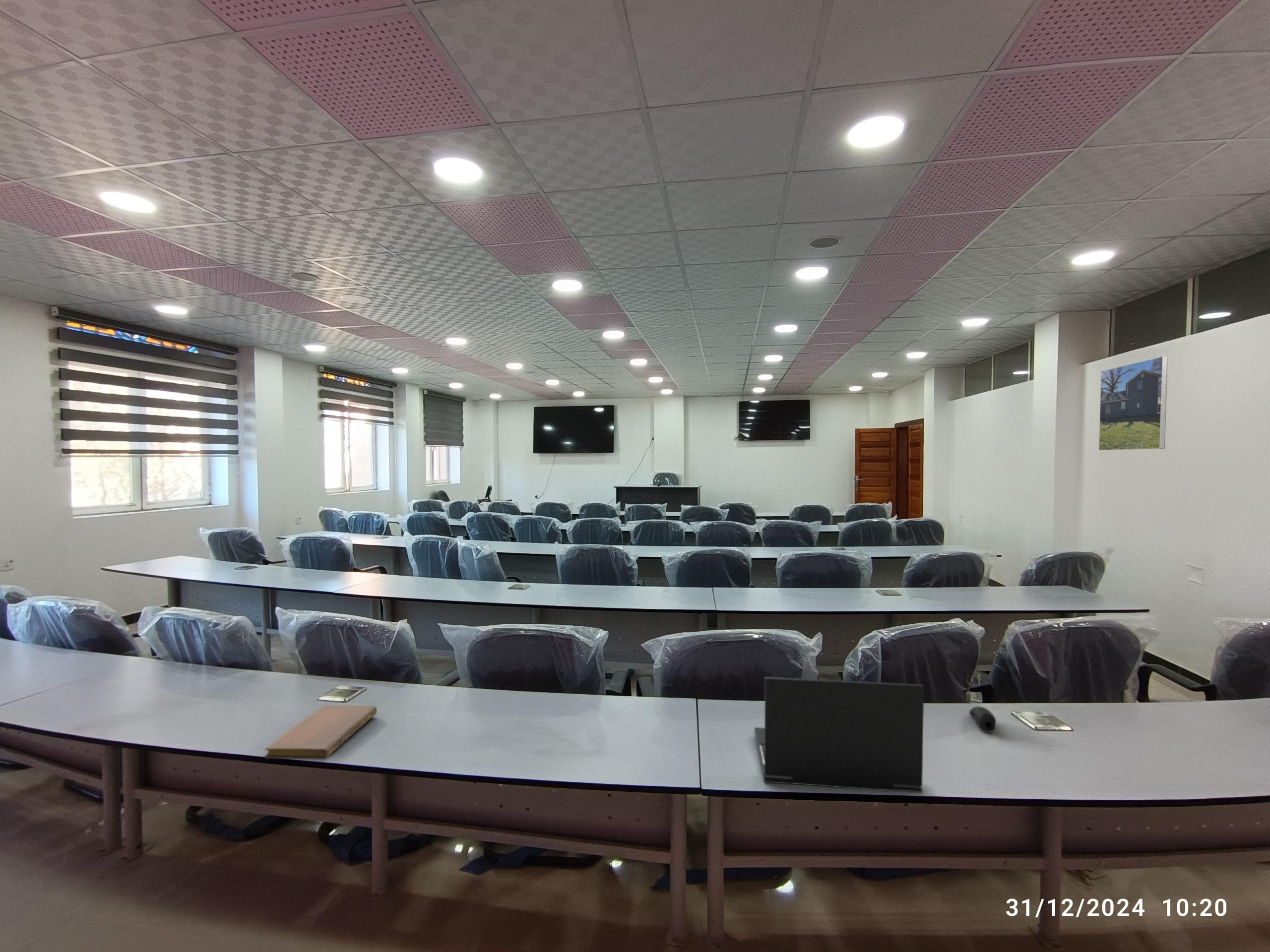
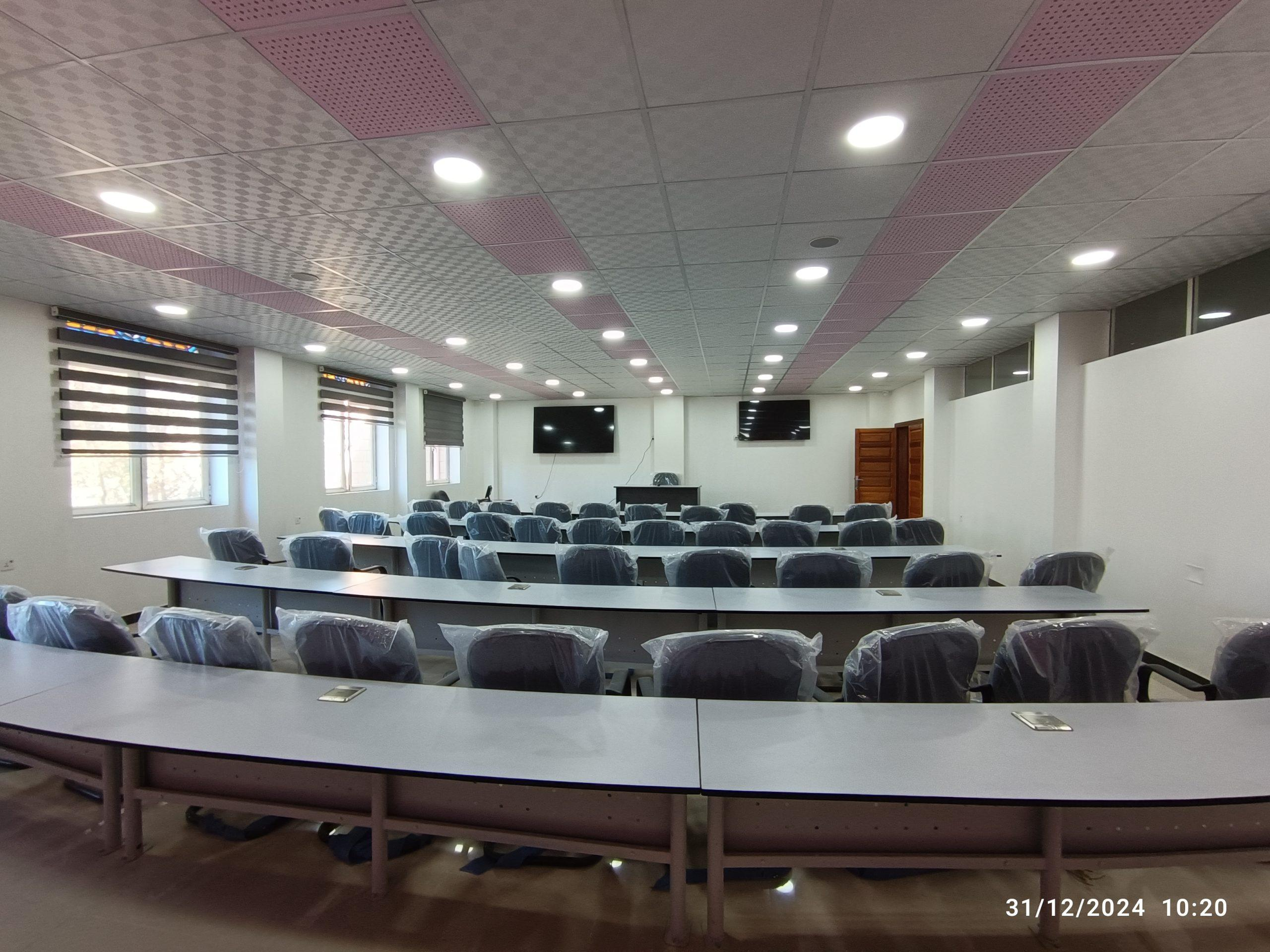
- laptop (830, 712)
- computer mouse (981, 714)
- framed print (1130, 407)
- notebook (325, 729)
